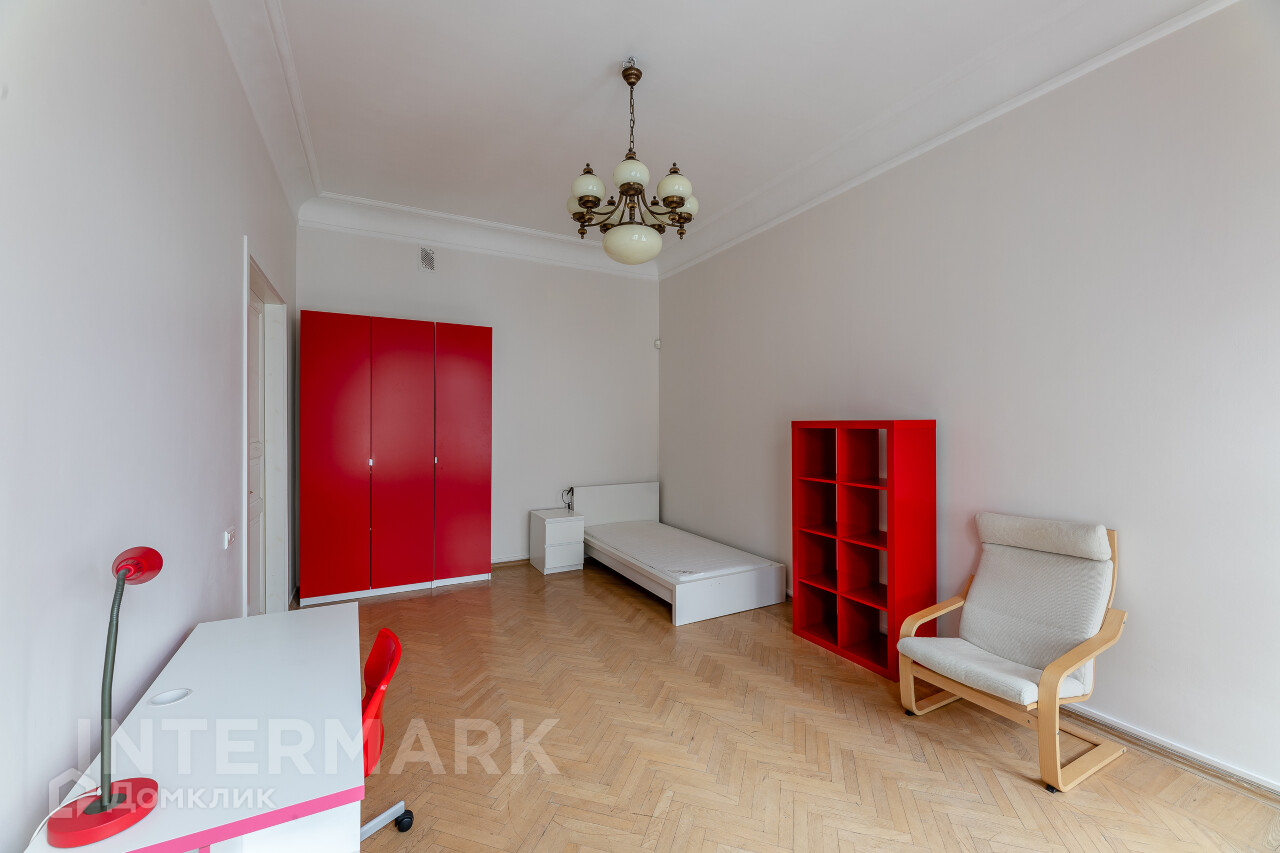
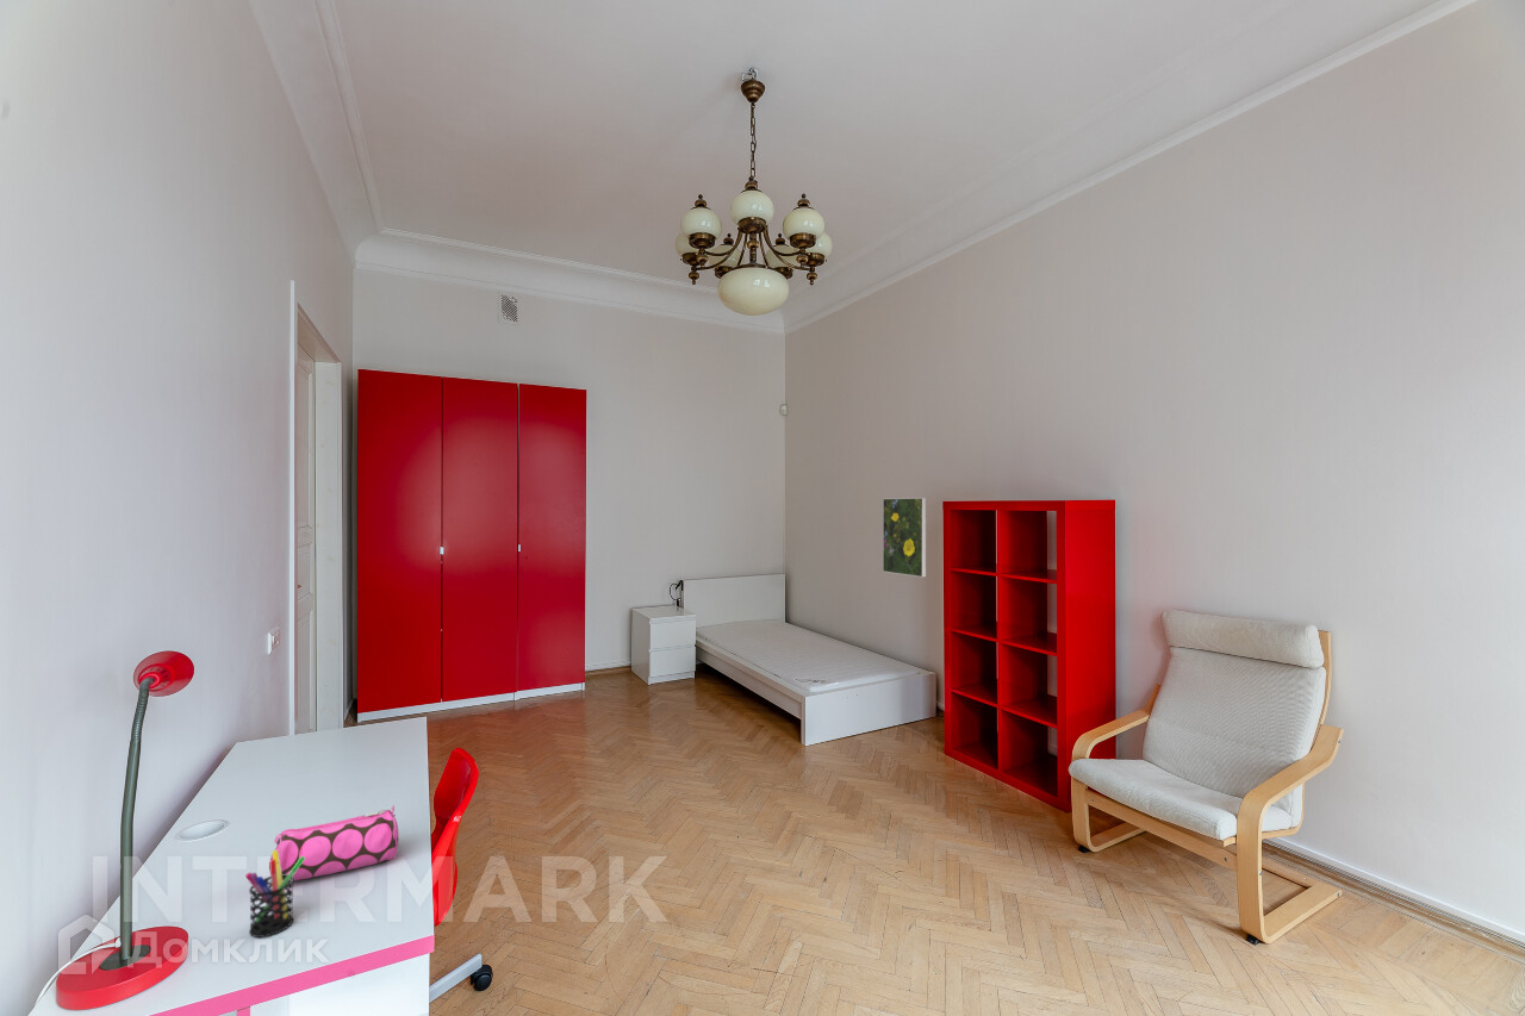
+ pencil case (336, 843)
+ pen holder (276, 889)
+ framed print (903, 536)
